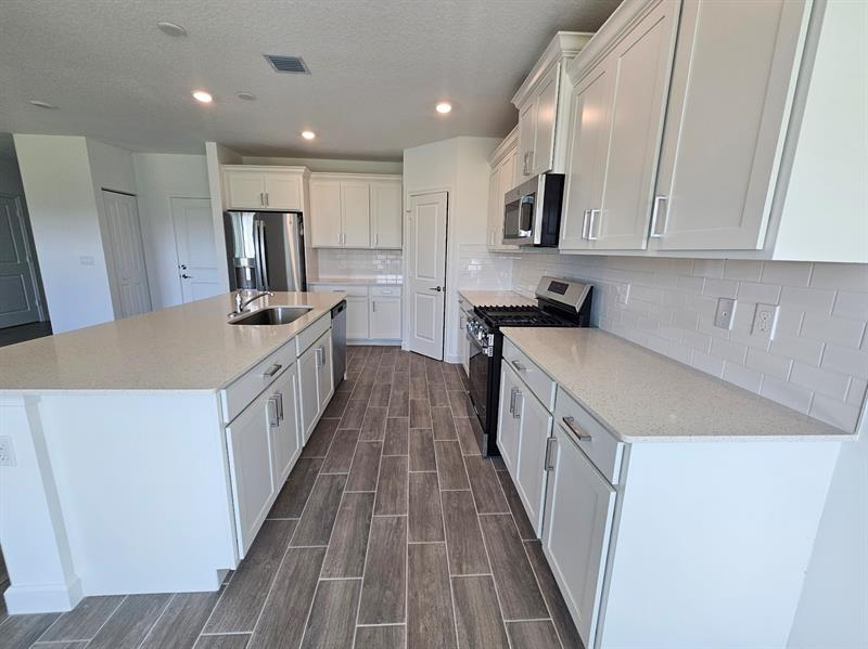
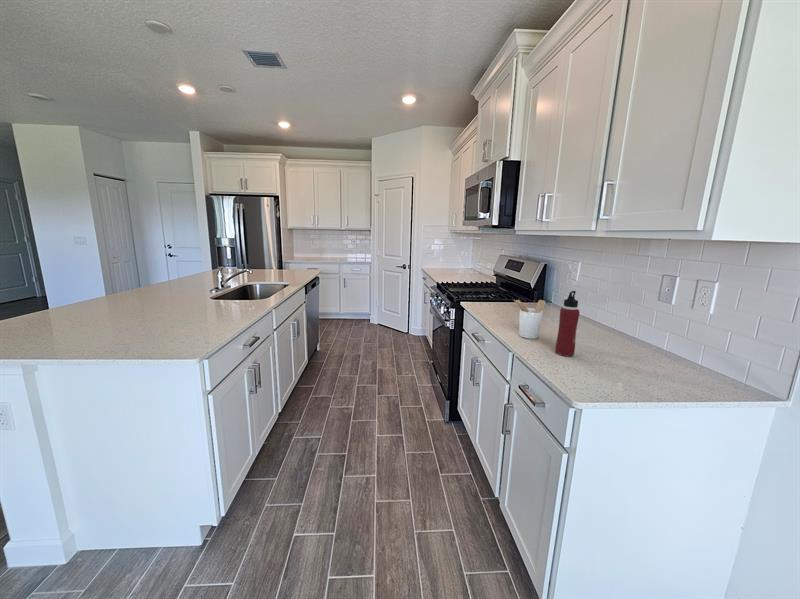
+ utensil holder (526, 317)
+ water bottle (568, 323)
